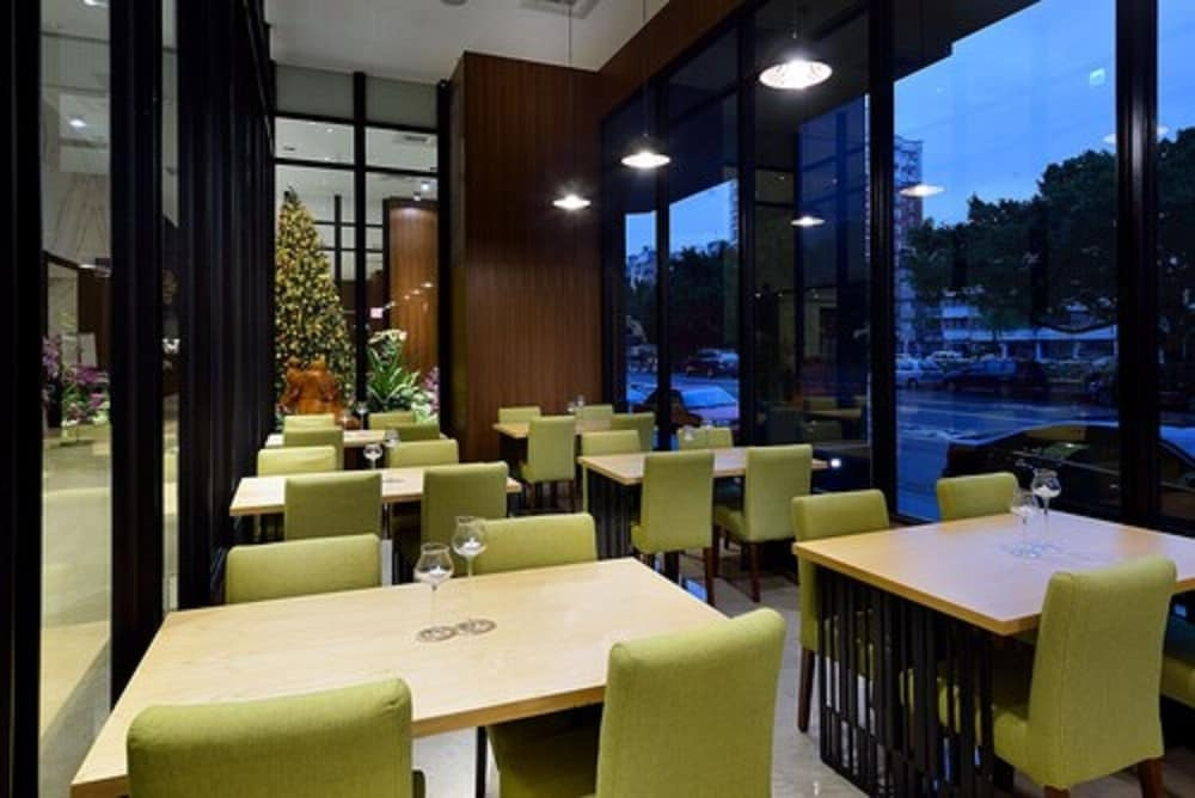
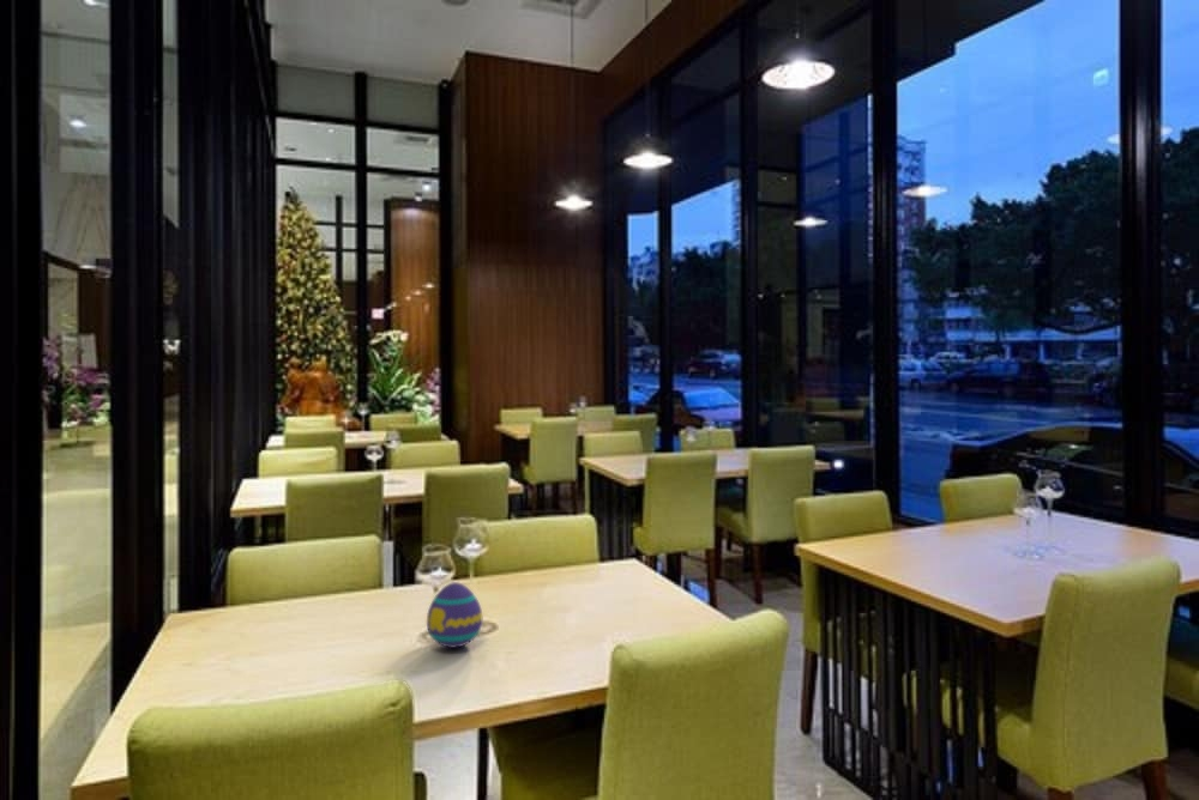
+ decorative egg (454, 613)
